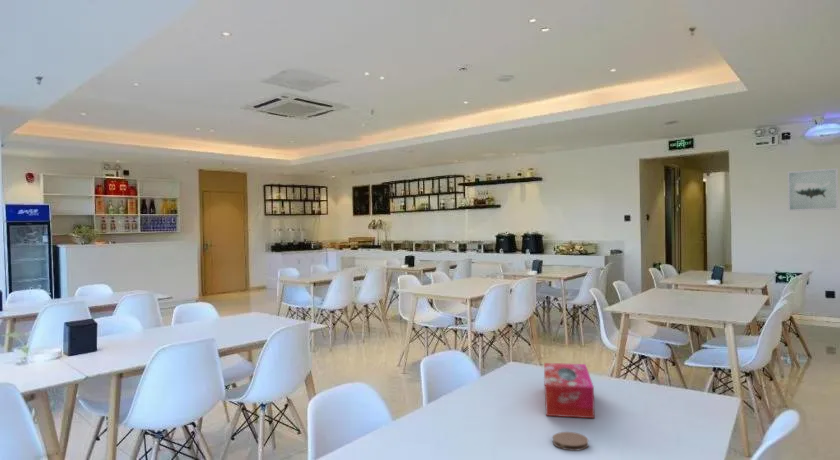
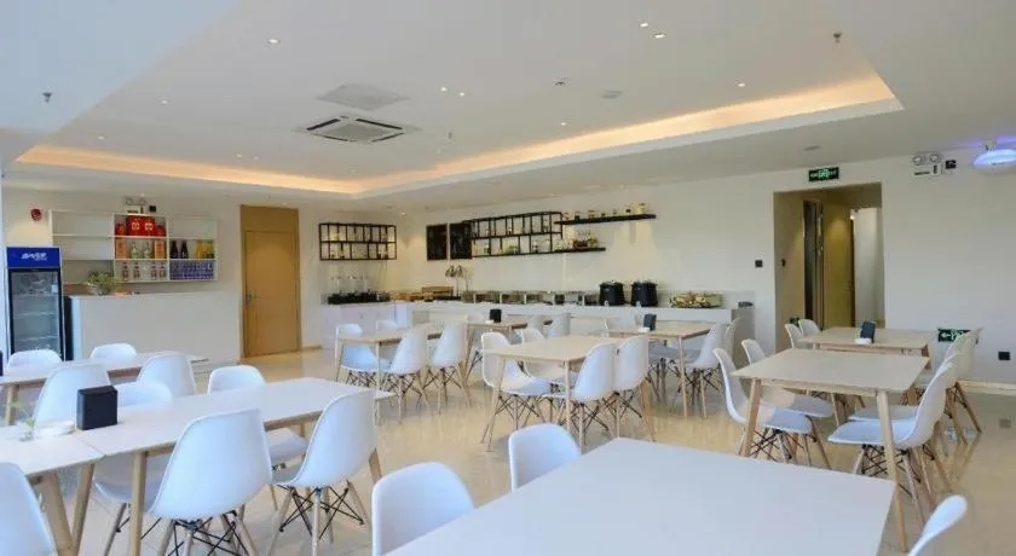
- wall art (812, 190)
- coaster (570, 440)
- tissue box (567, 388)
